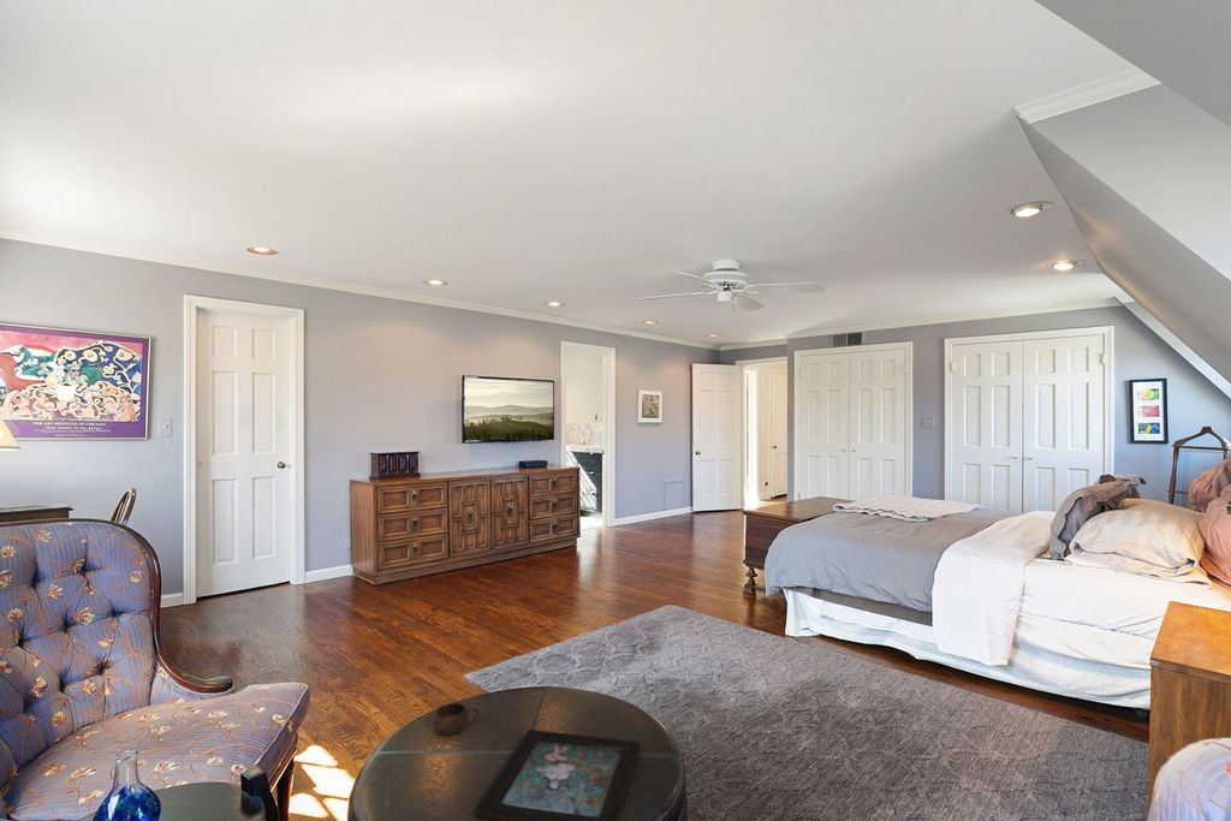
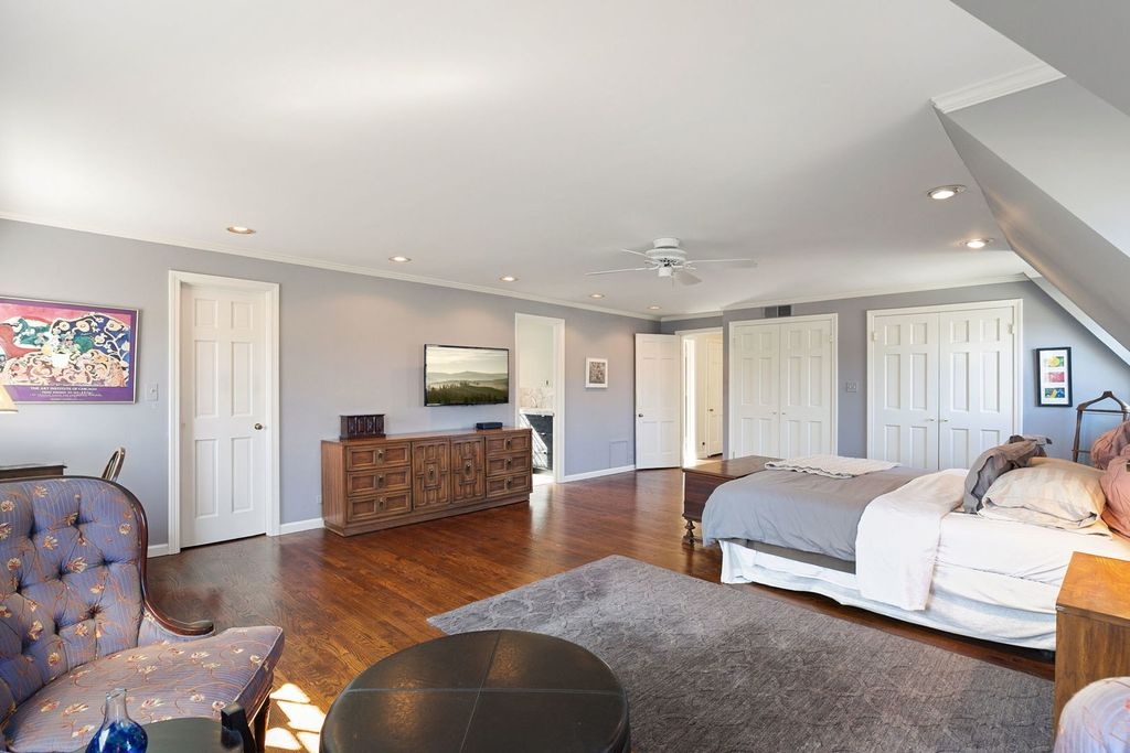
- decorative tray (565, 775)
- cup (456, 718)
